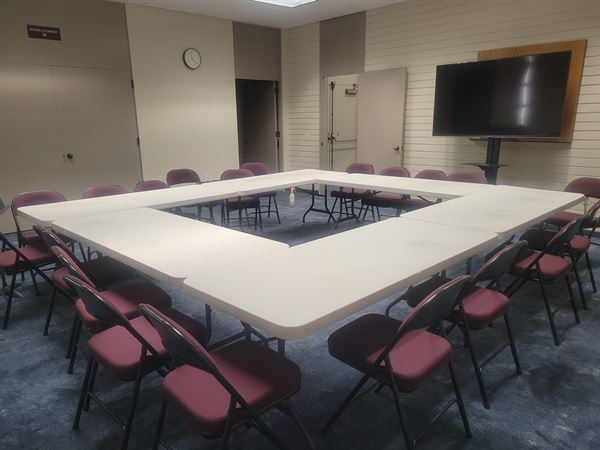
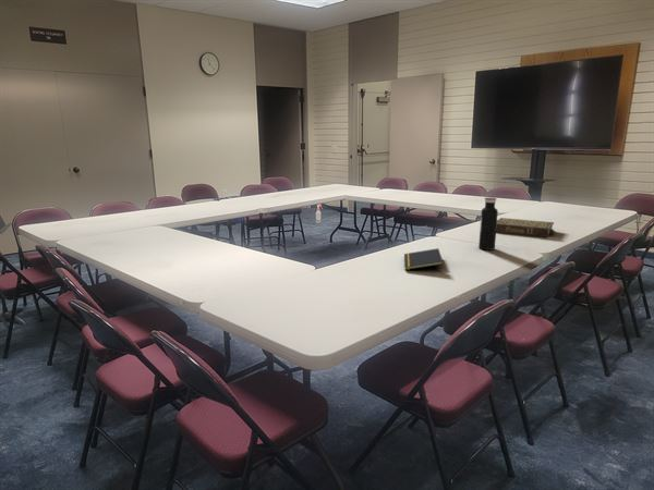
+ book (524, 226)
+ notepad (422, 258)
+ water bottle (488, 223)
